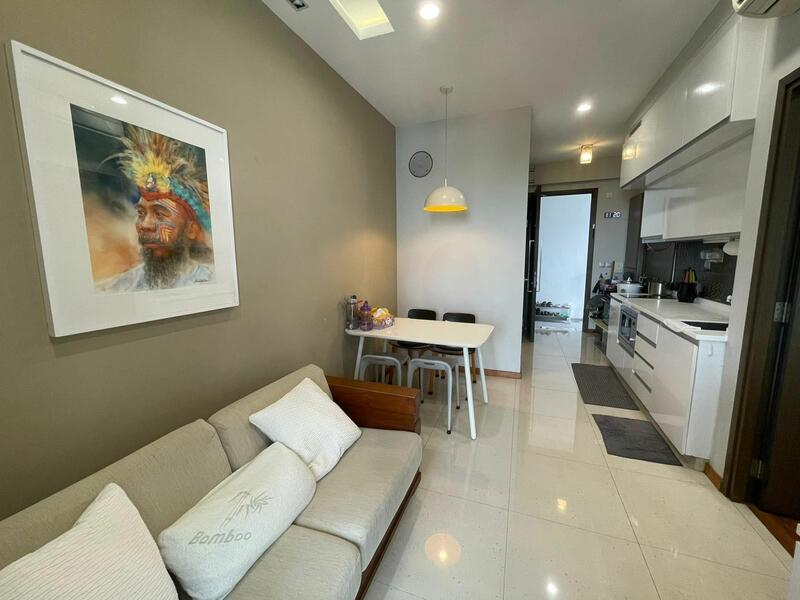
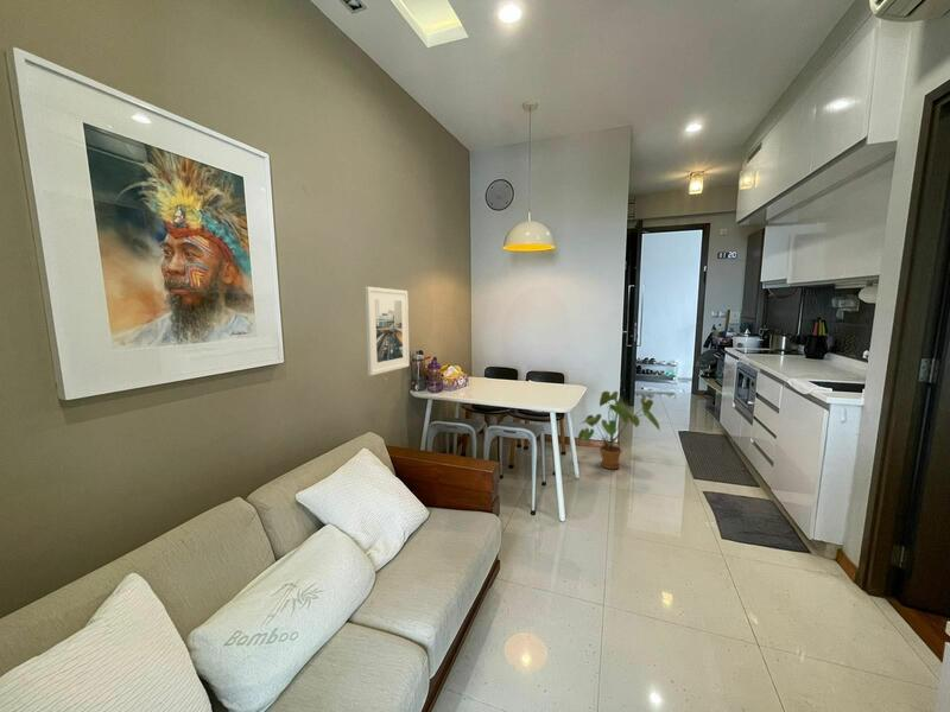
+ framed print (388, 330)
+ house plant (616, 428)
